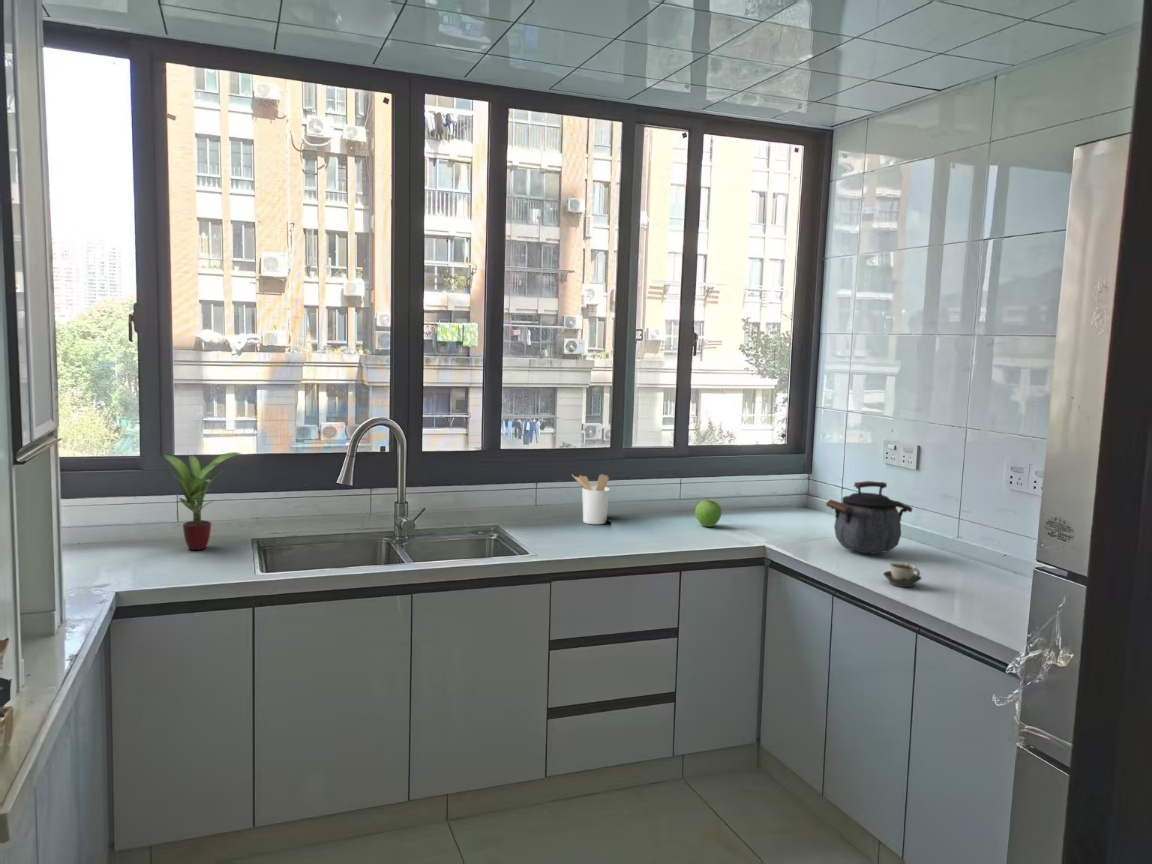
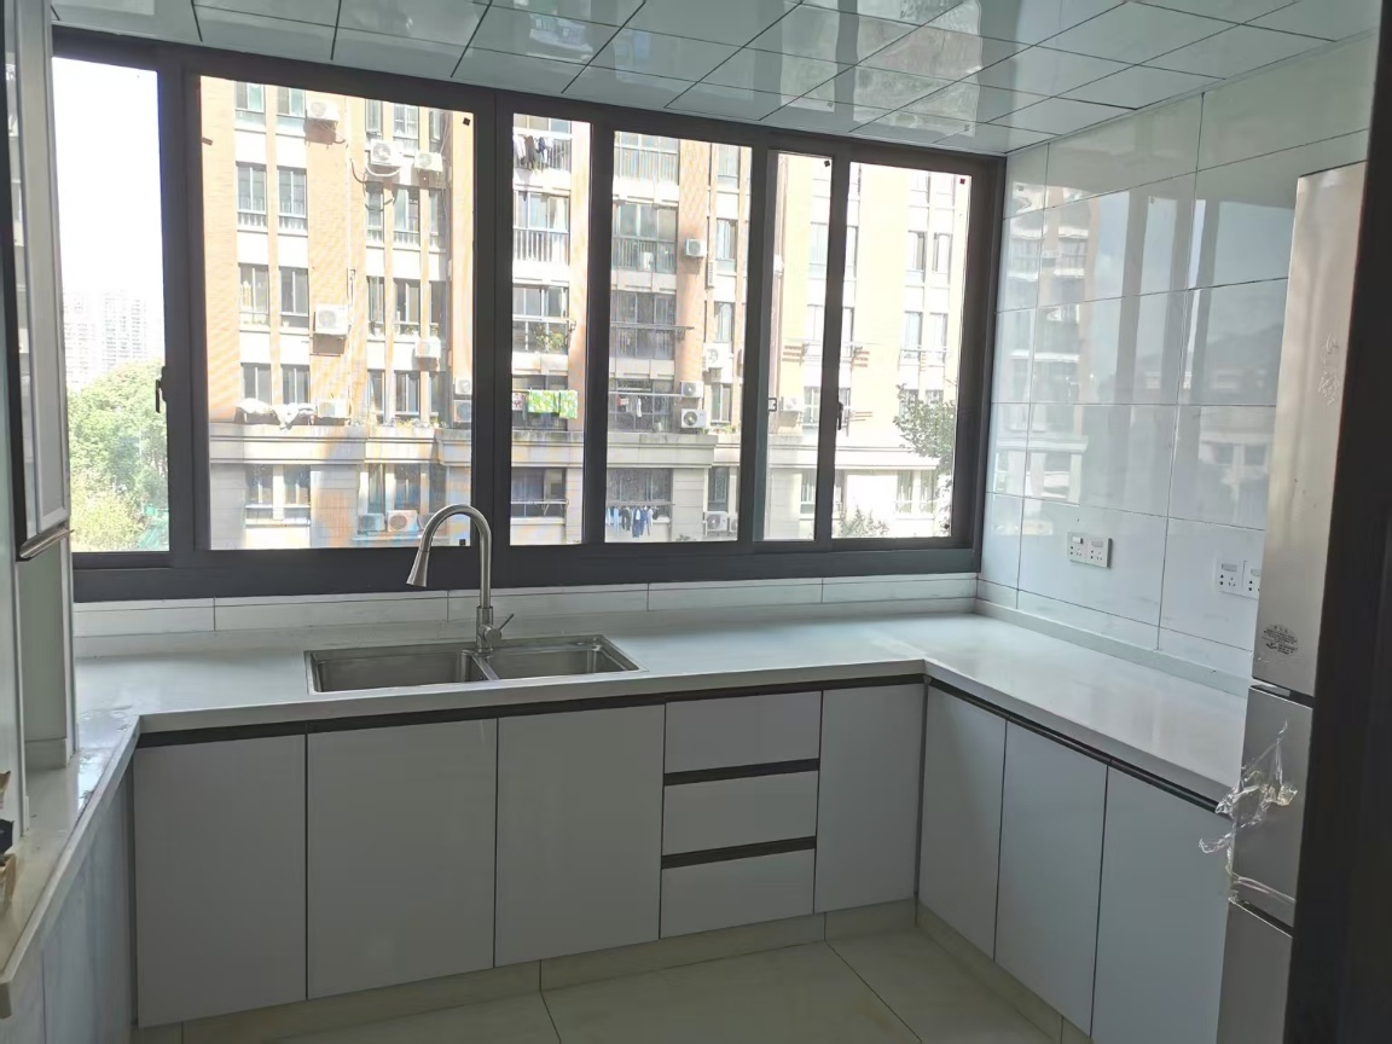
- utensil holder (589, 497)
- cup (902, 574)
- fruit (708, 511)
- potted plant (203, 501)
- kettle (868, 516)
